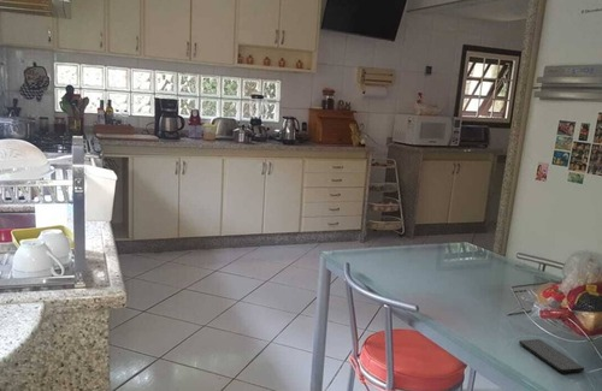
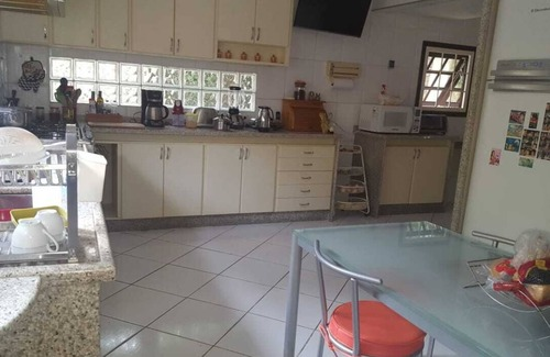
- smartphone (549, 355)
